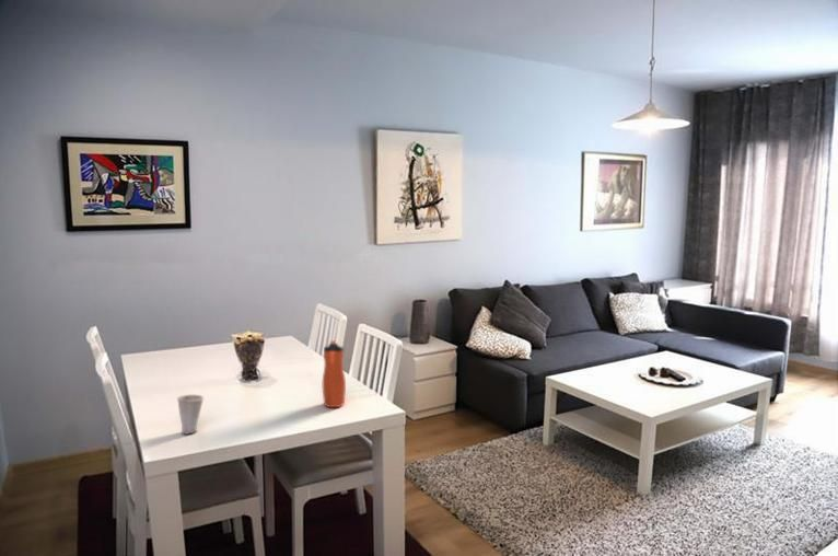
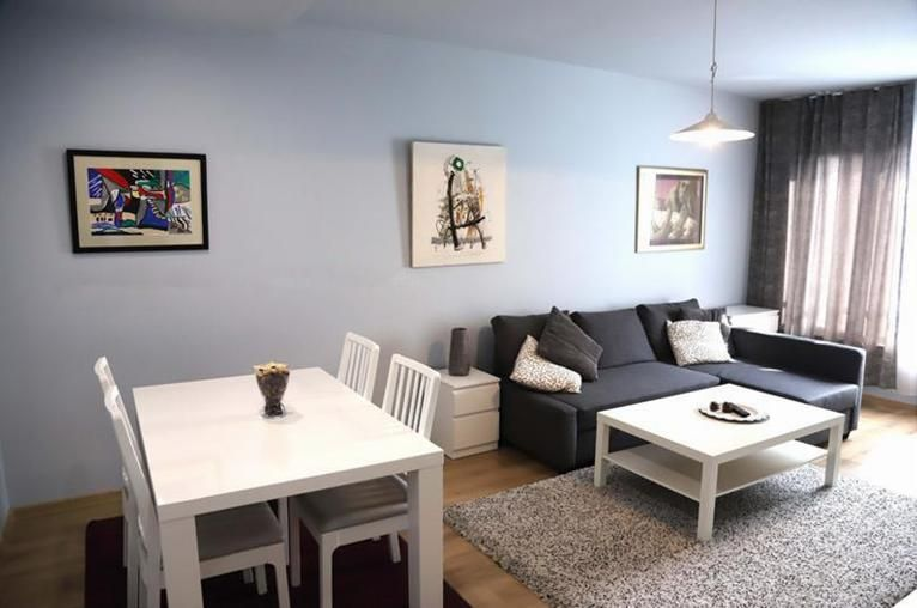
- cup (190, 414)
- water bottle (334, 372)
